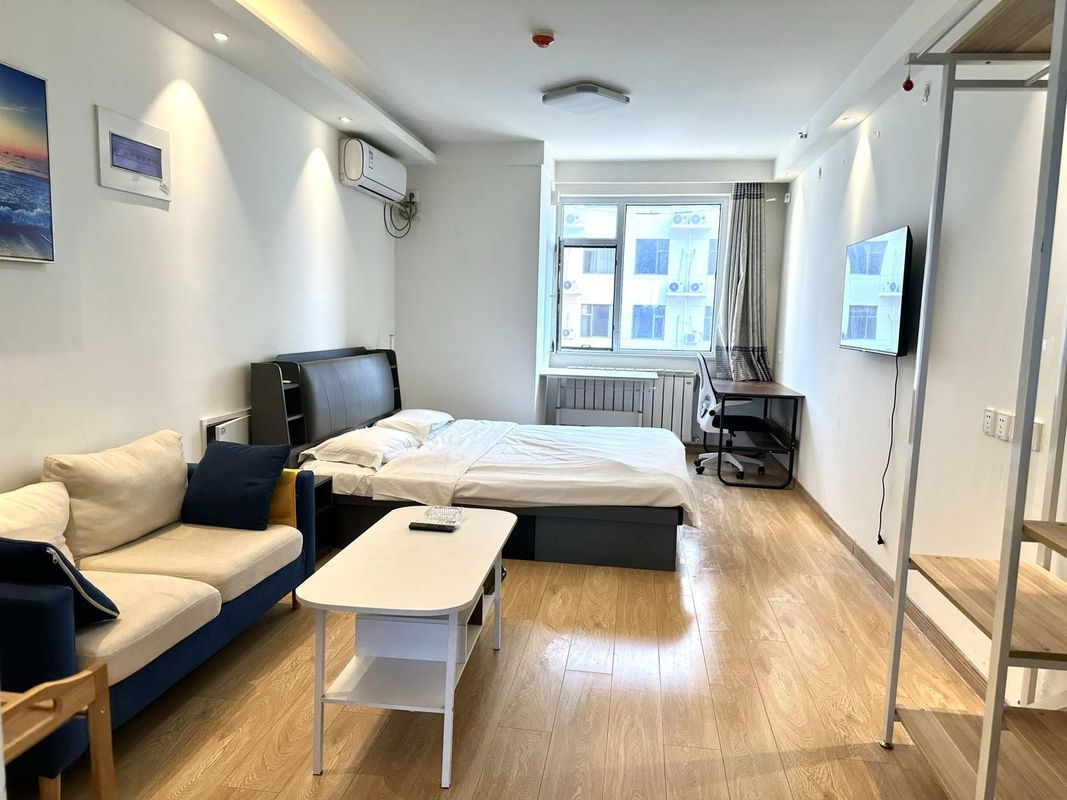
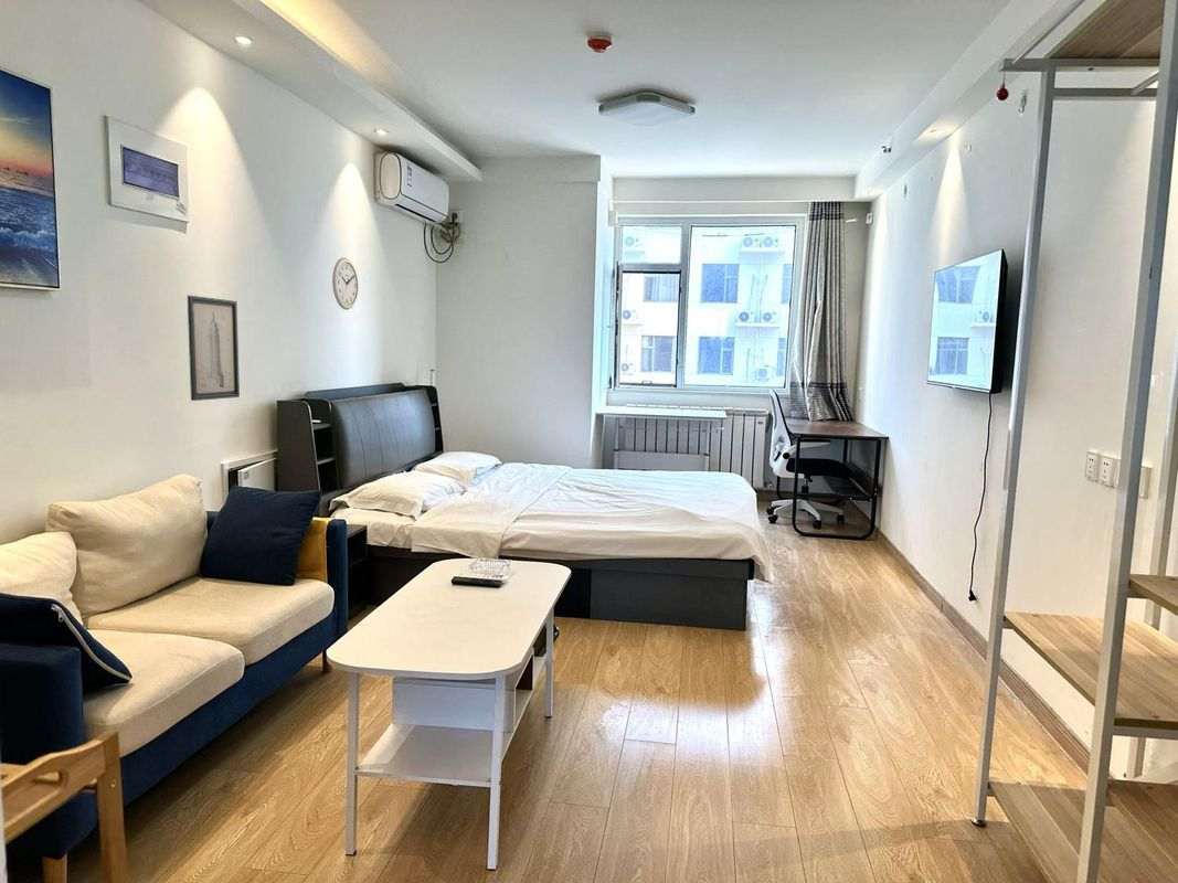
+ wall art (214, 349)
+ wall clock (347, 284)
